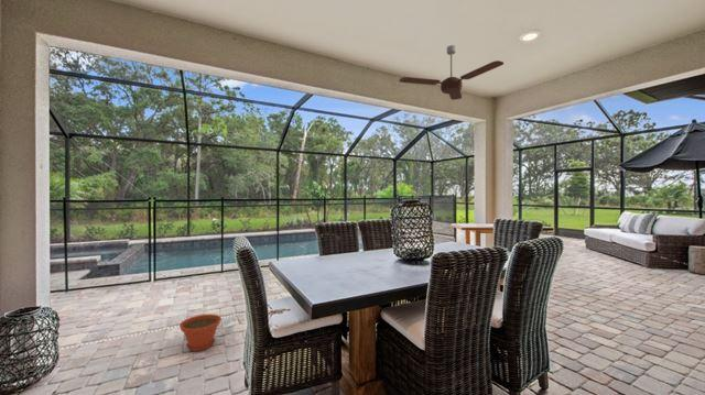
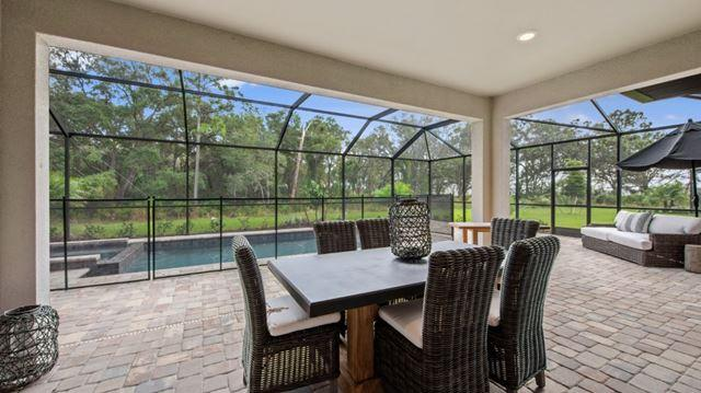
- plant pot (200, 333)
- ceiling fan (451, 73)
